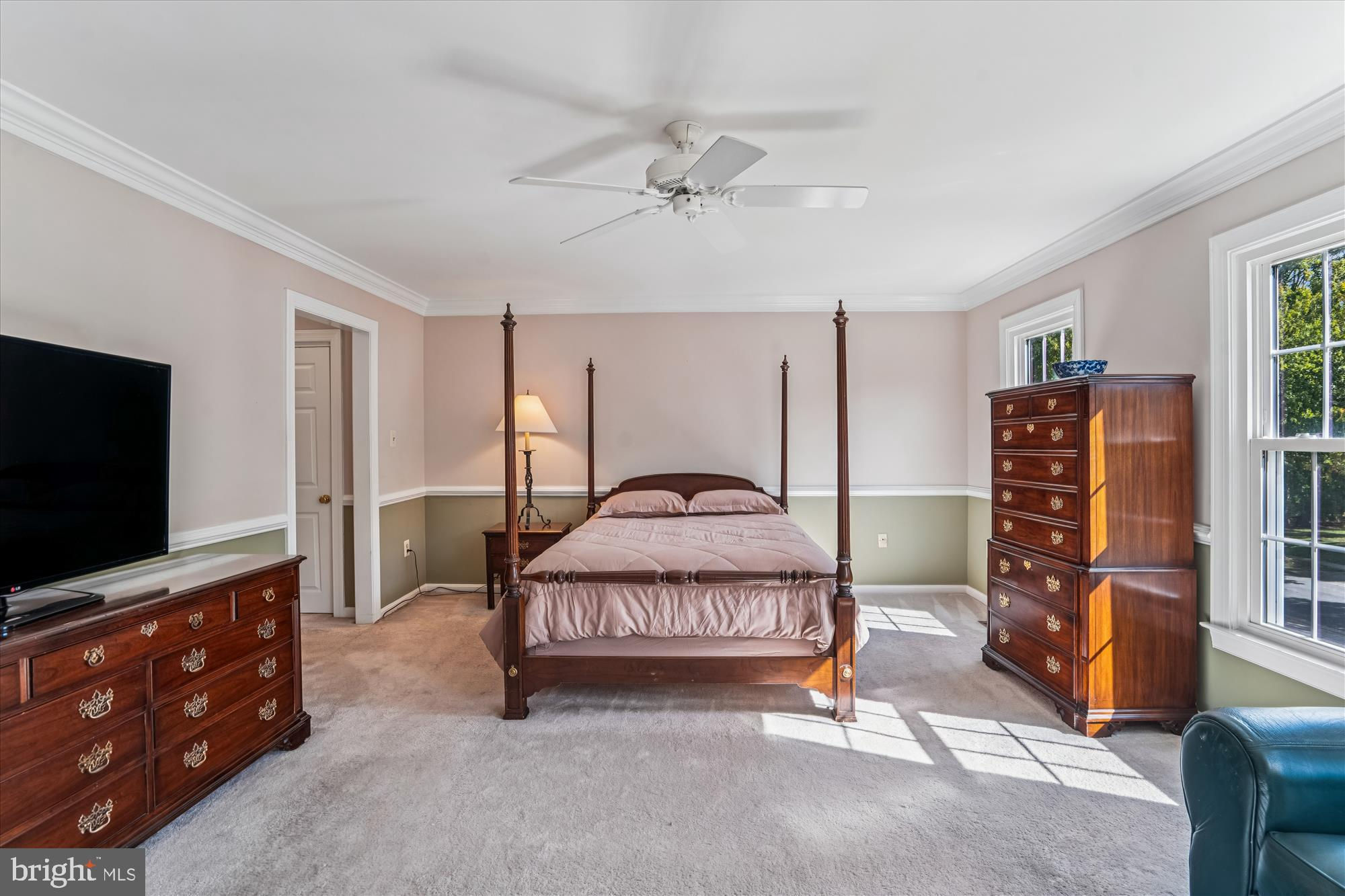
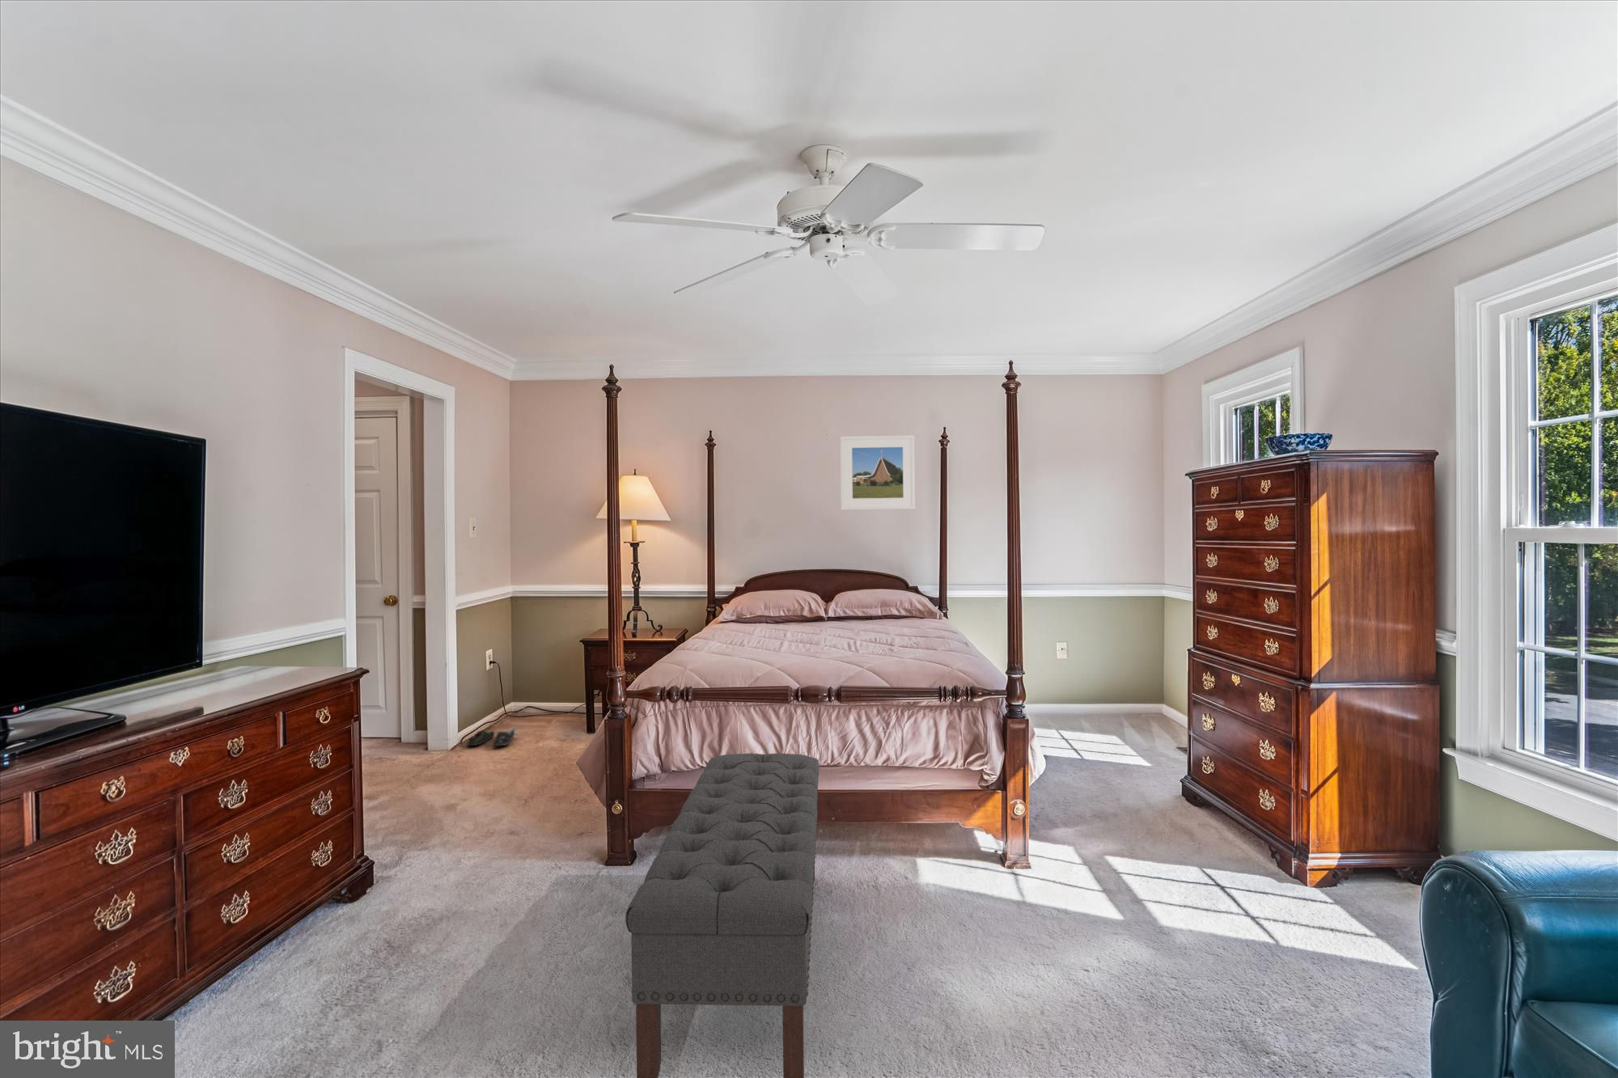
+ bench (747, 884)
+ shoe (493, 736)
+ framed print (877, 473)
